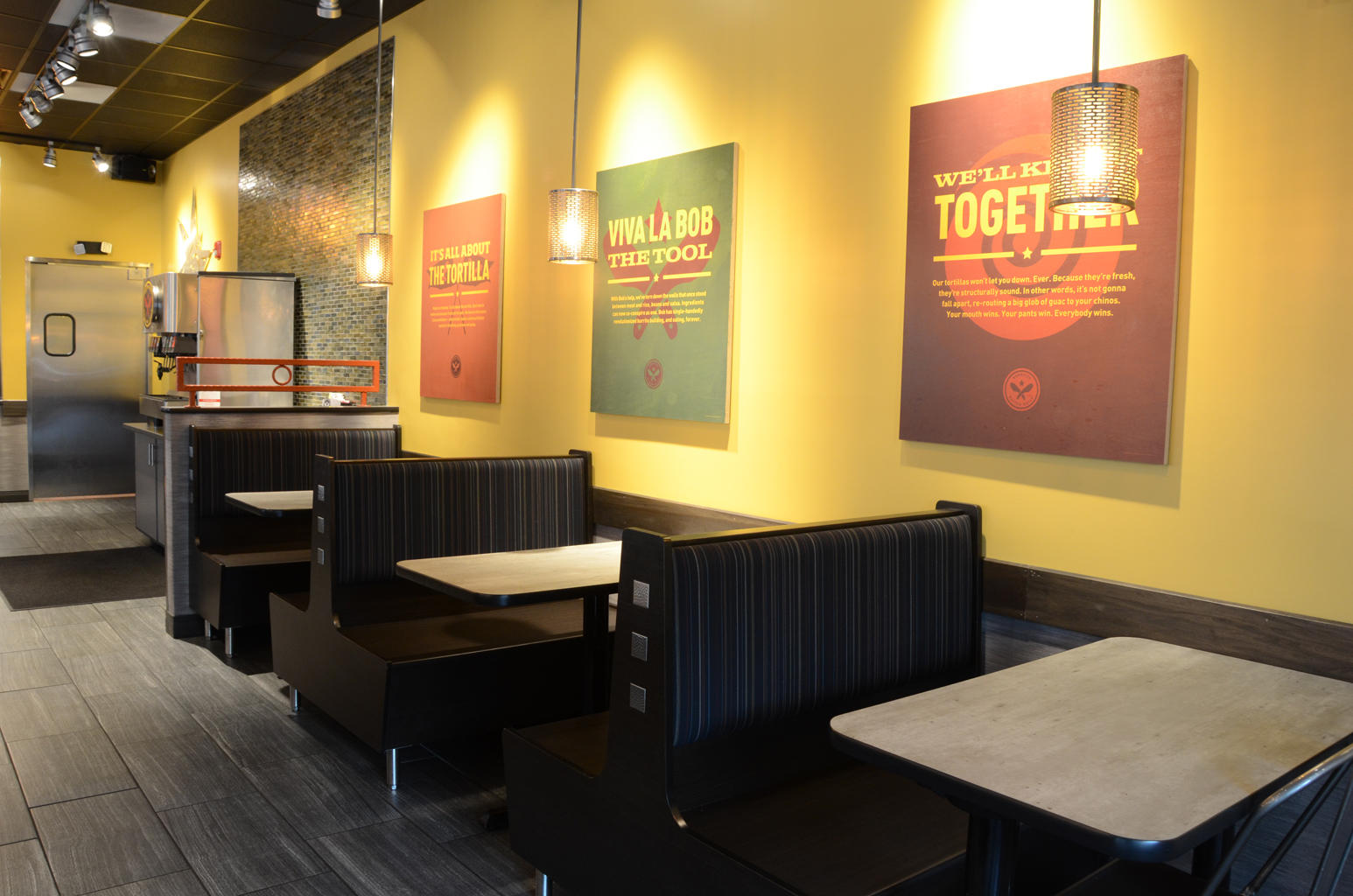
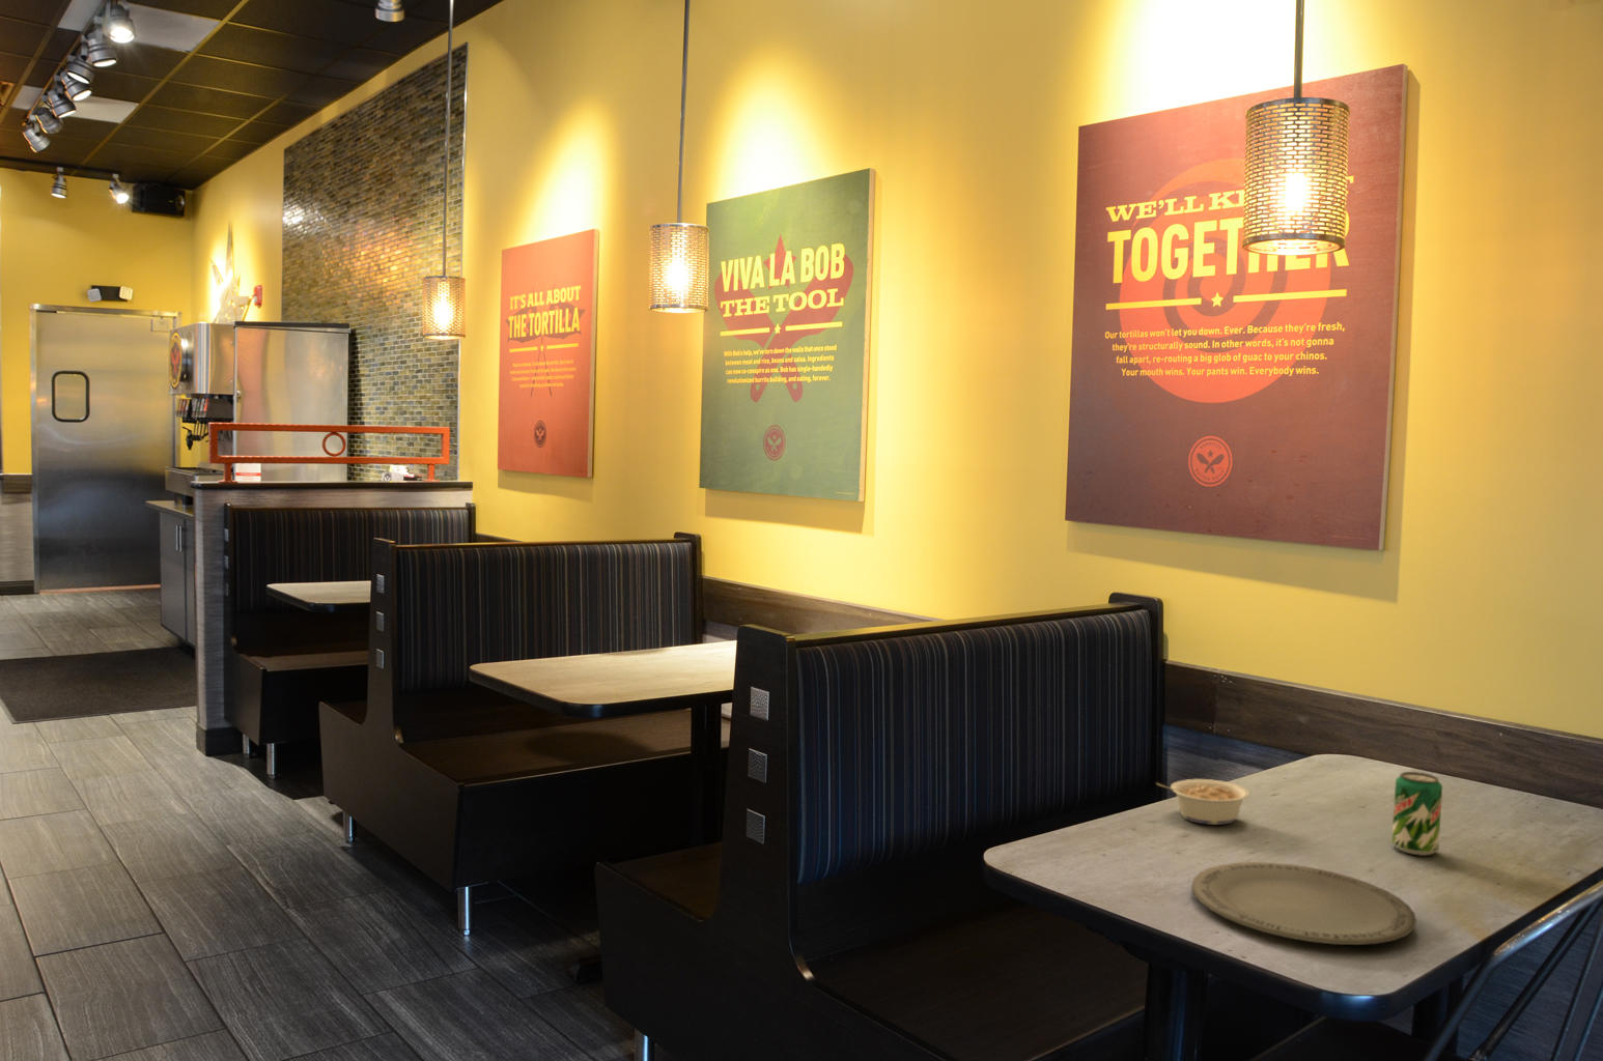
+ legume (1207, 800)
+ plate (1300, 904)
+ beverage can (1416, 814)
